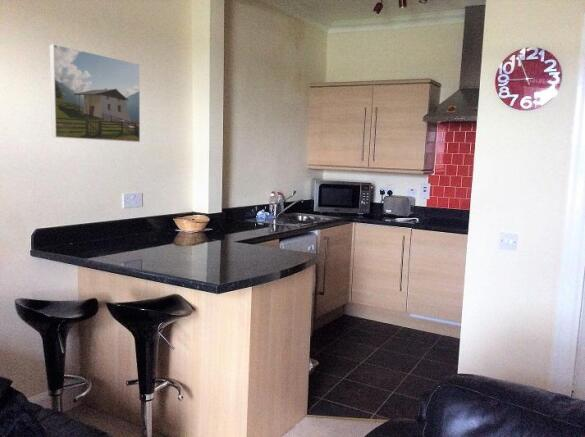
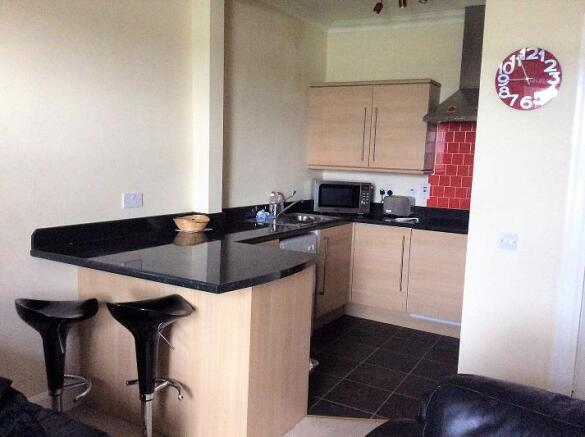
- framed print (99, 97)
